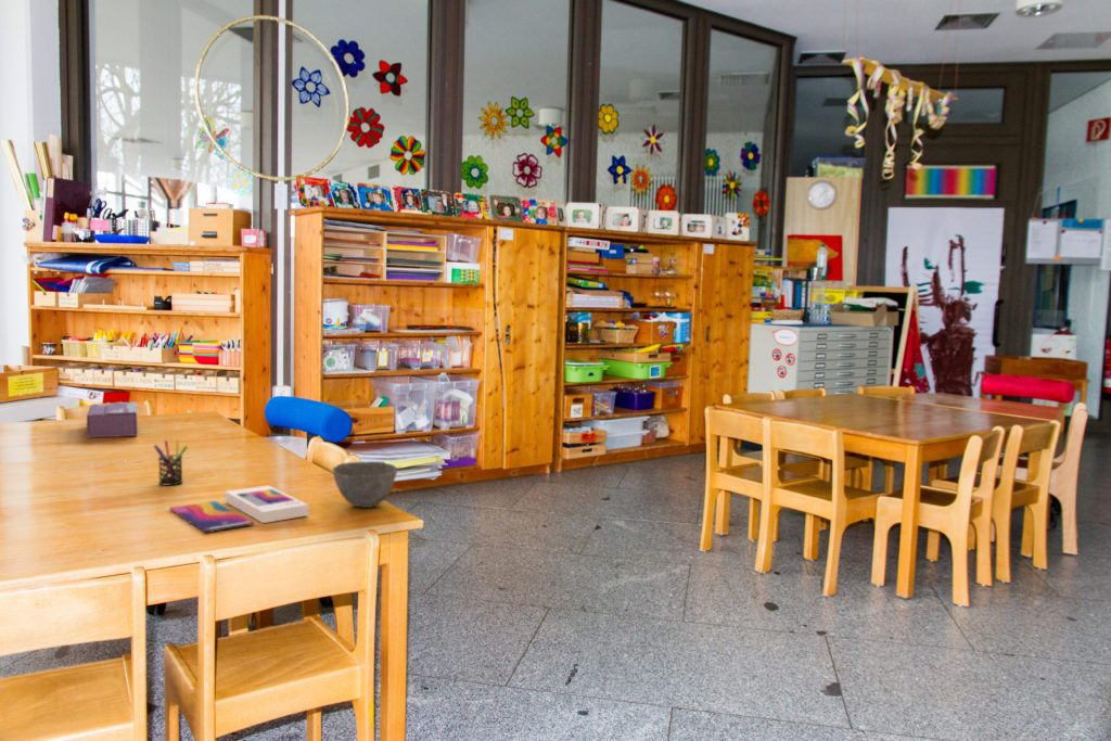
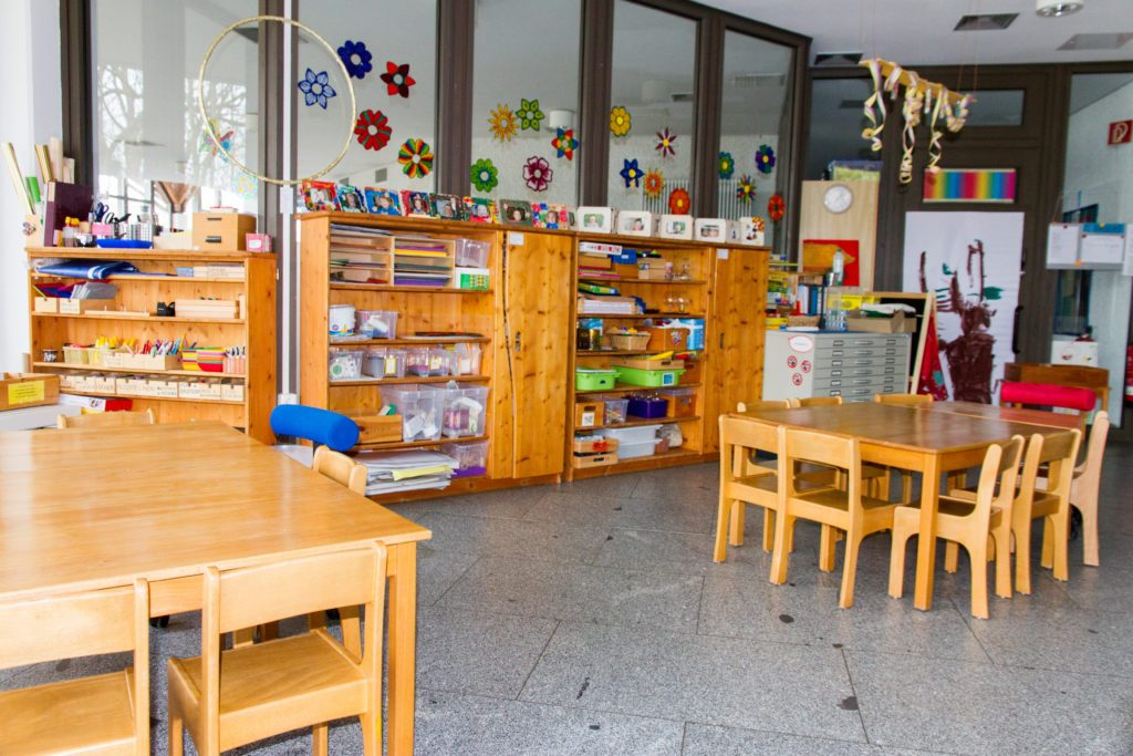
- pen holder (173, 461)
- tissue box (113, 419)
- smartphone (239, 507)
- bowl (365, 486)
